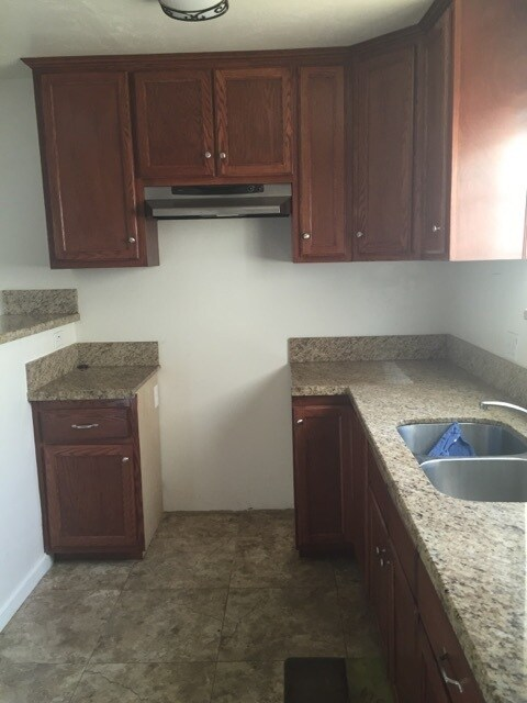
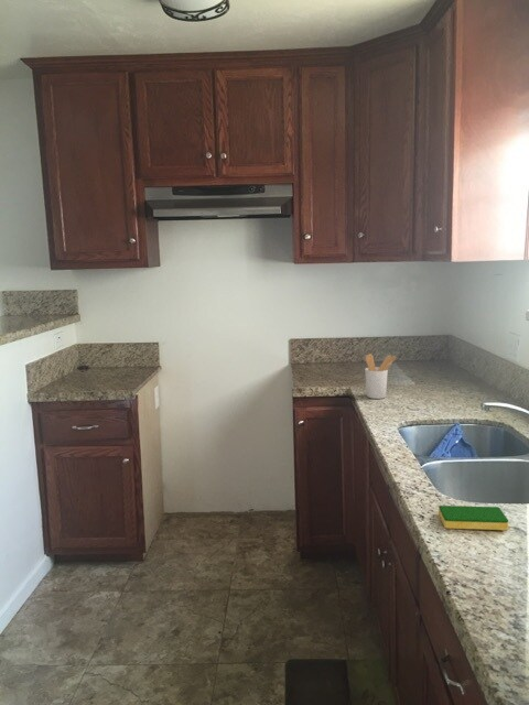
+ dish sponge (472, 517)
+ utensil holder (380, 375)
